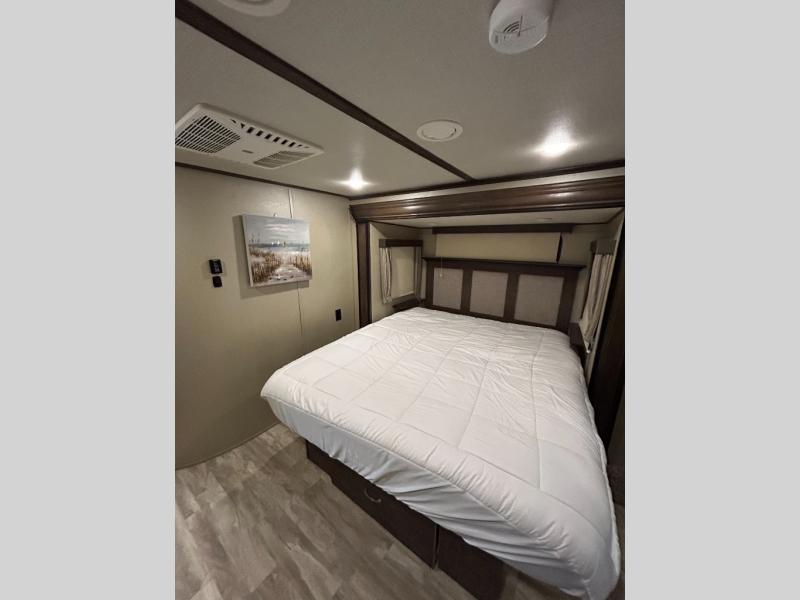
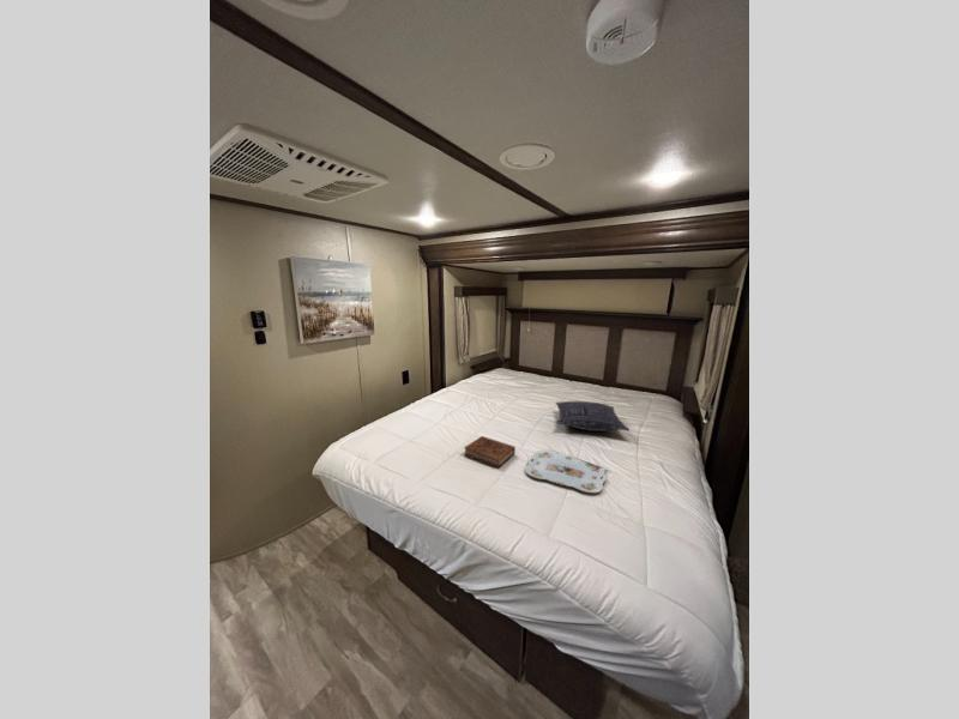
+ serving tray (565, 469)
+ pillow (587, 415)
+ book (489, 451)
